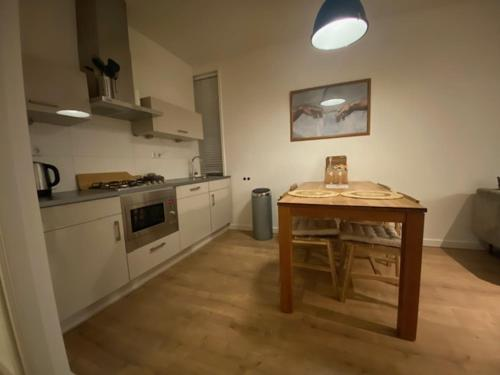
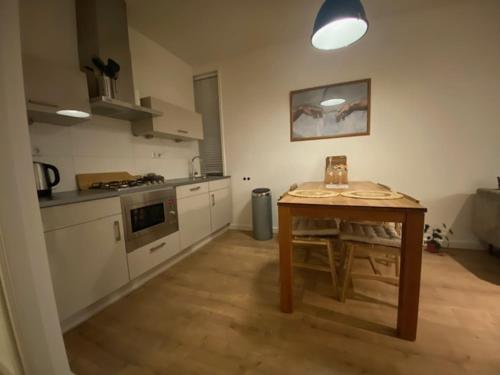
+ potted plant (436, 236)
